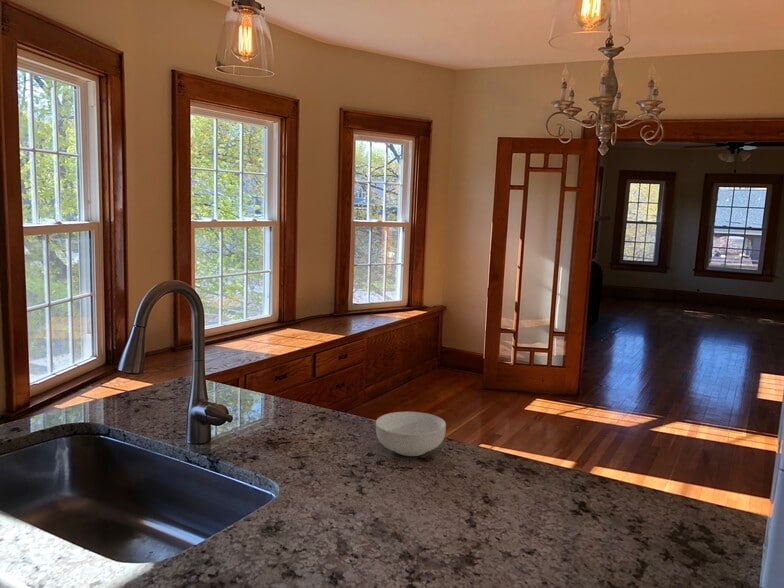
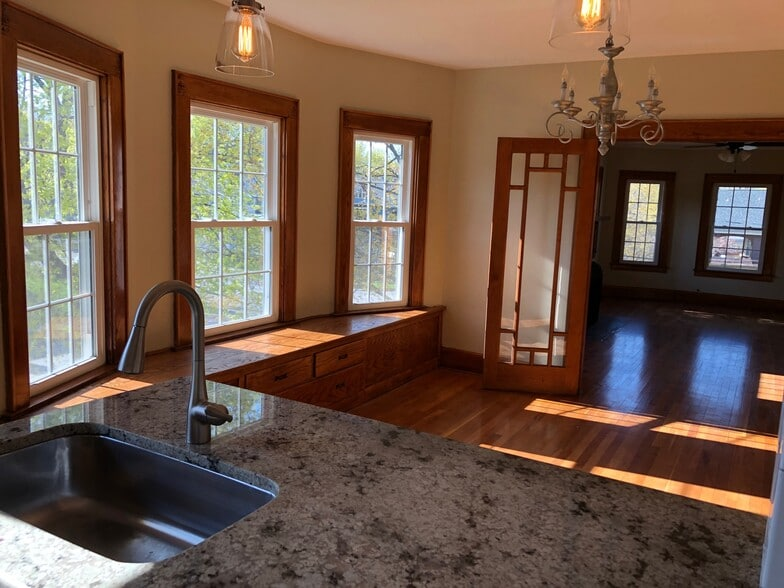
- cereal bowl (410, 435)
